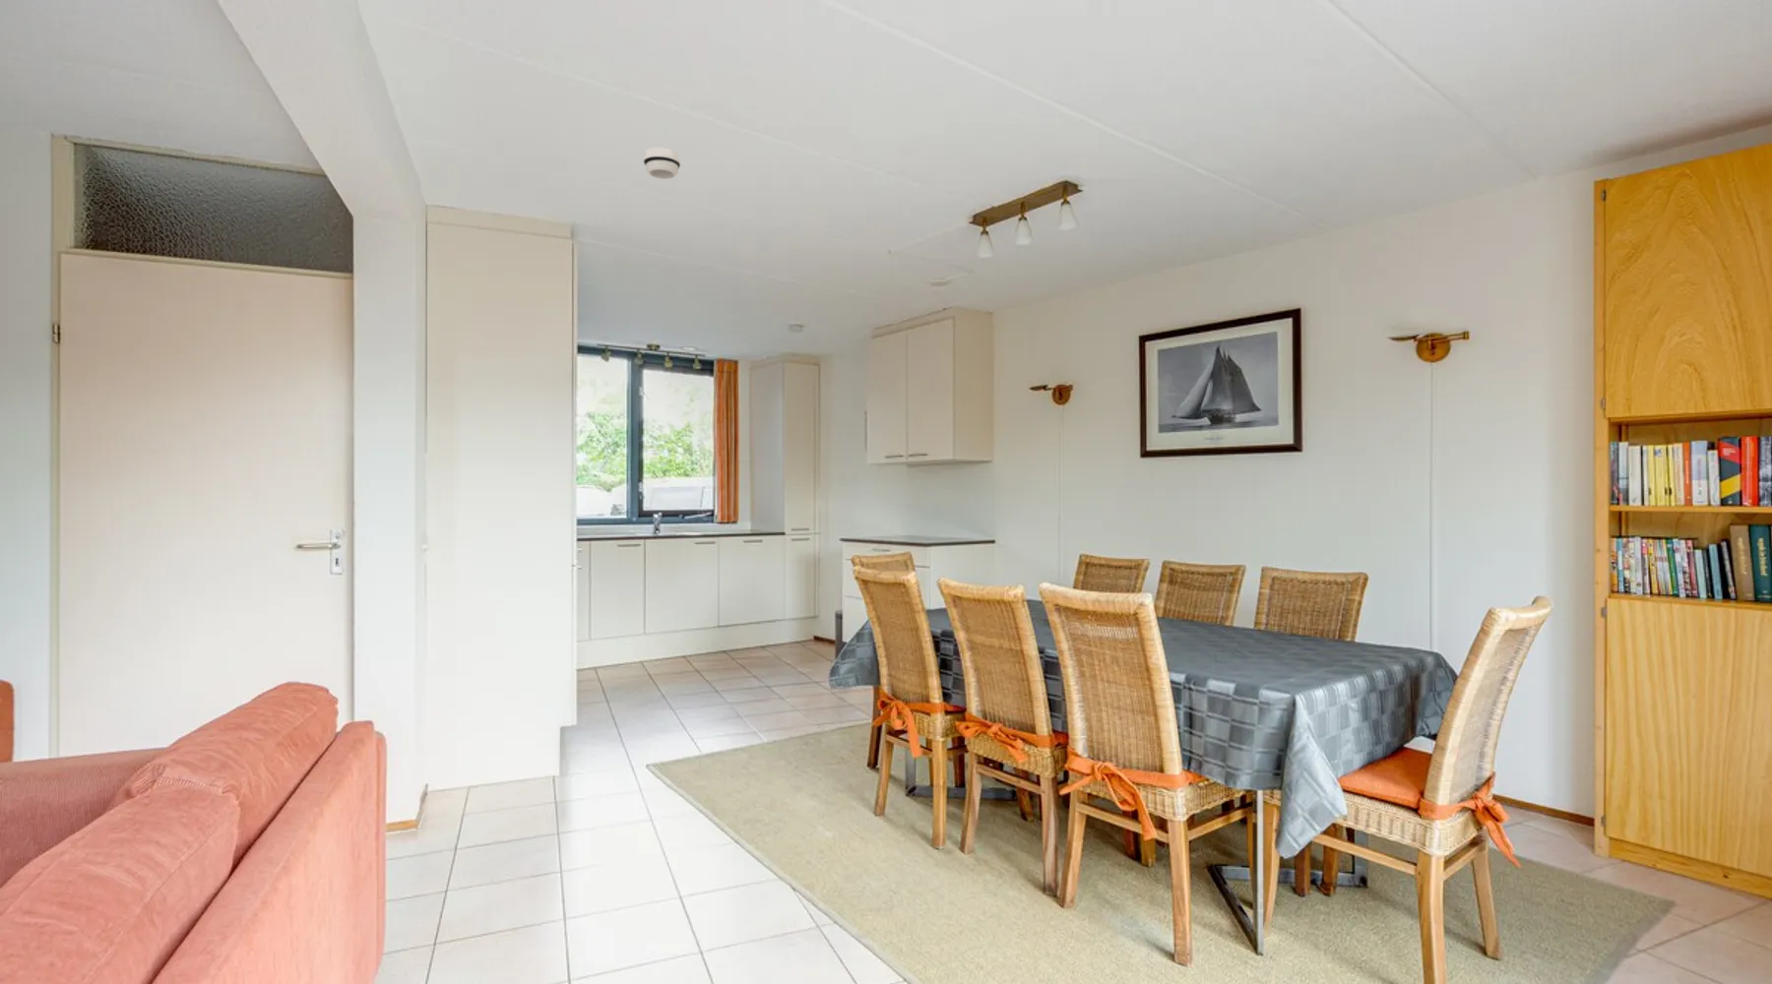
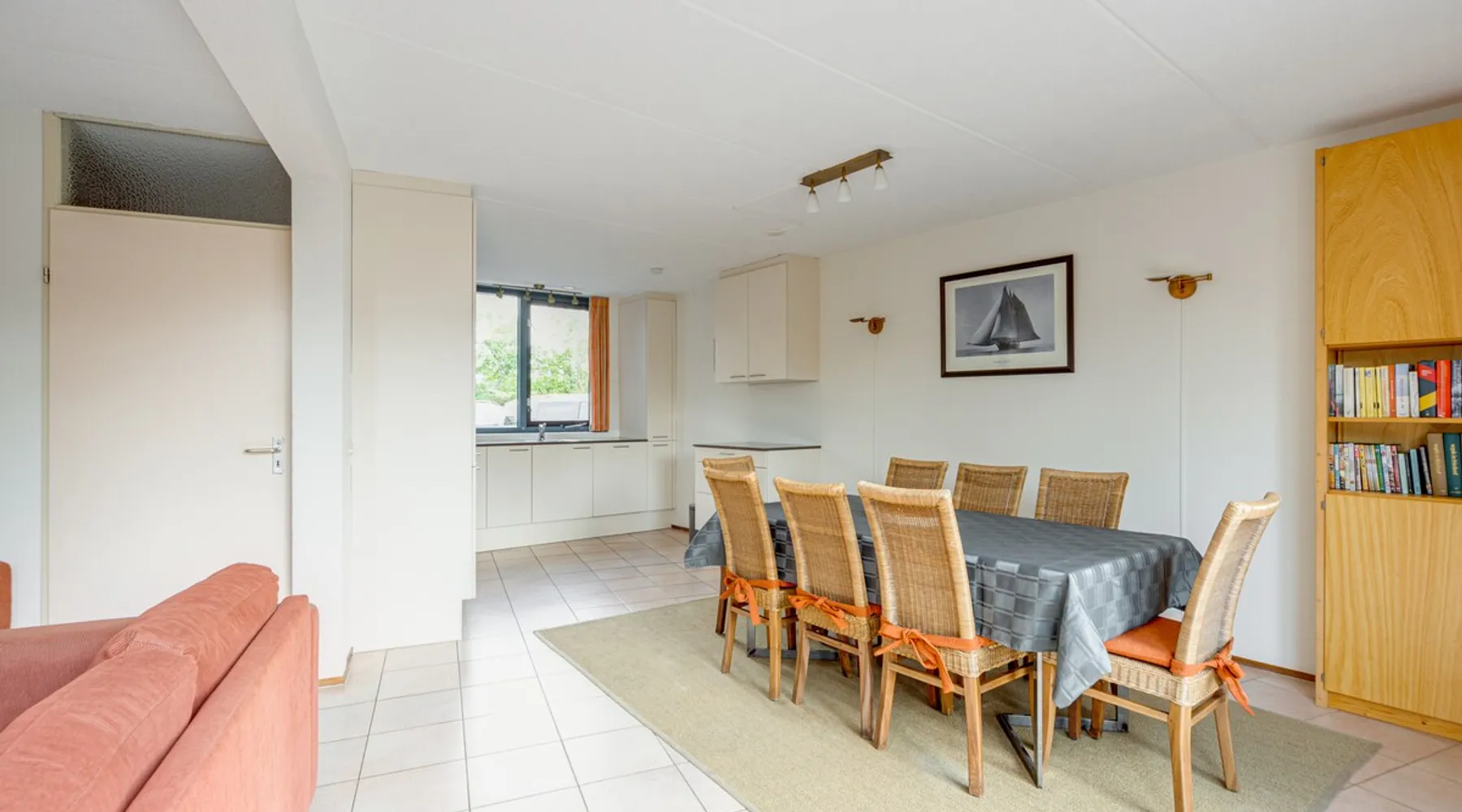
- smoke detector (662, 164)
